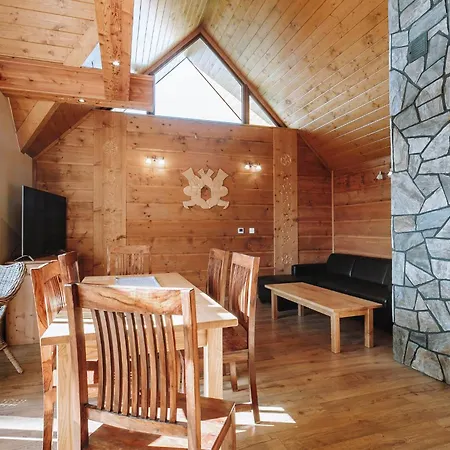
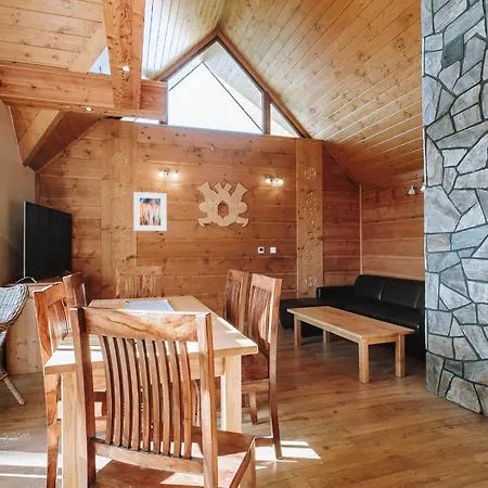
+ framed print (150, 211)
